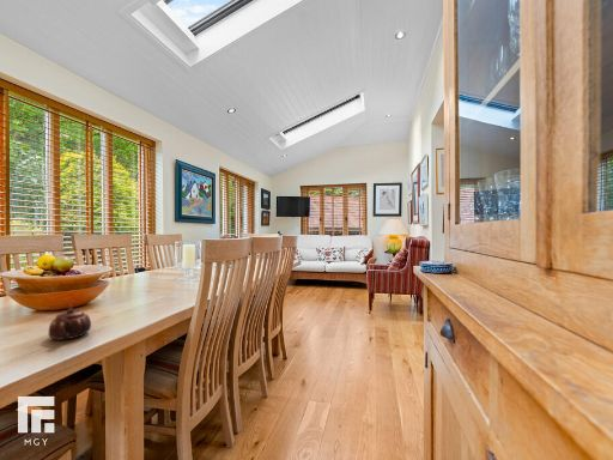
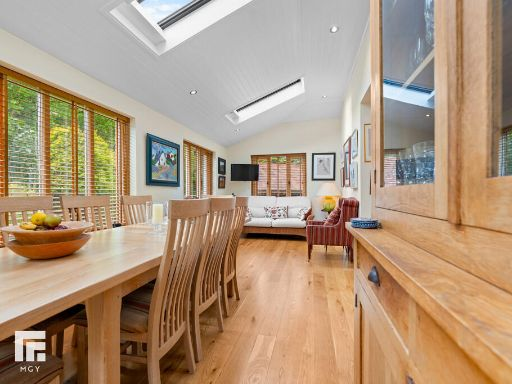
- teapot (69, 320)
